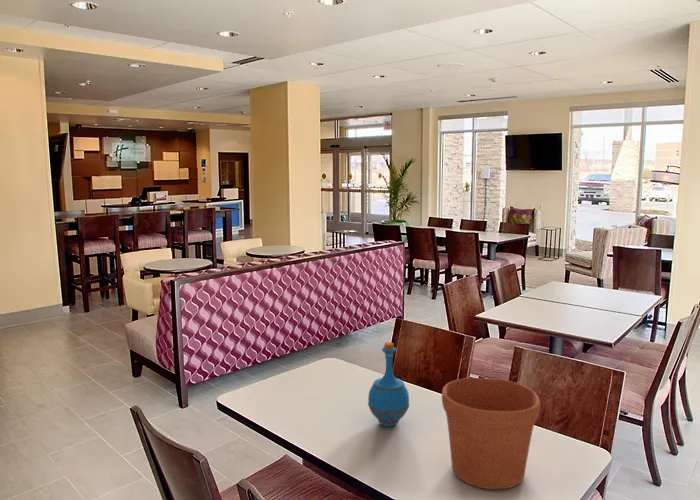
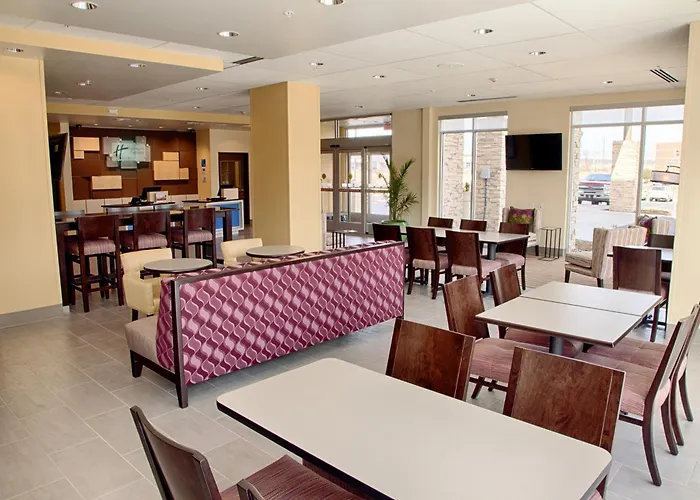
- flower pot (488, 432)
- bottle (388, 383)
